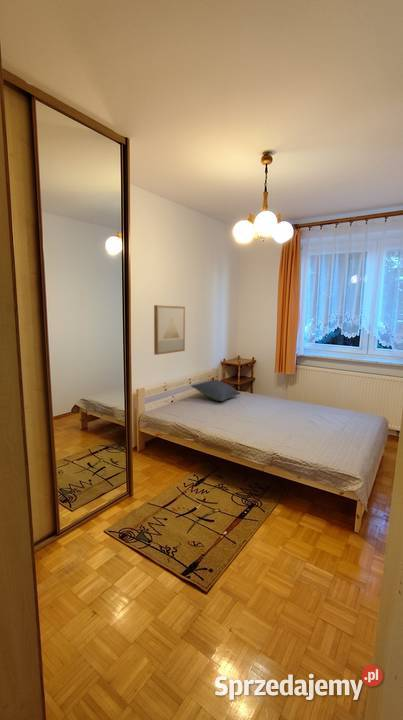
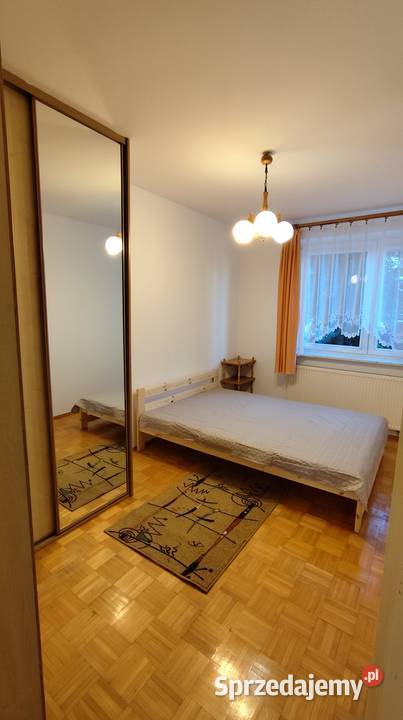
- pillow (216, 389)
- wall art (170, 329)
